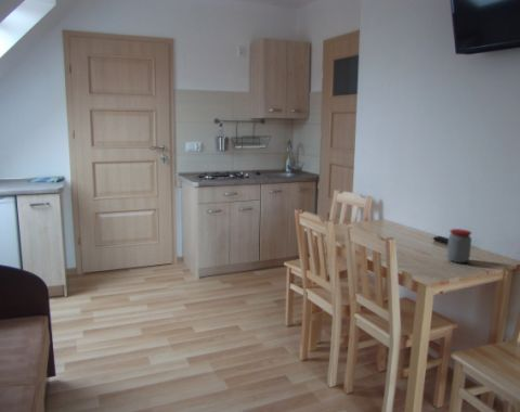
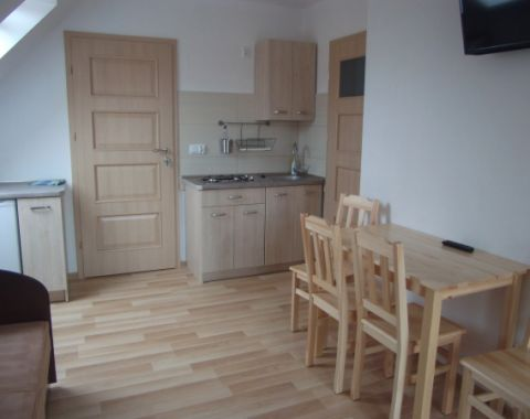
- jar (458, 245)
